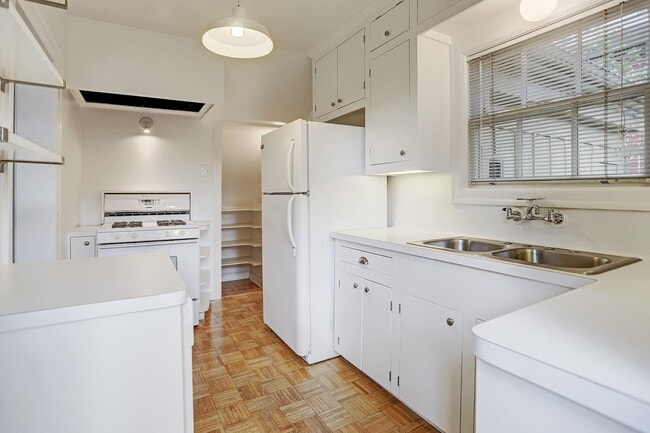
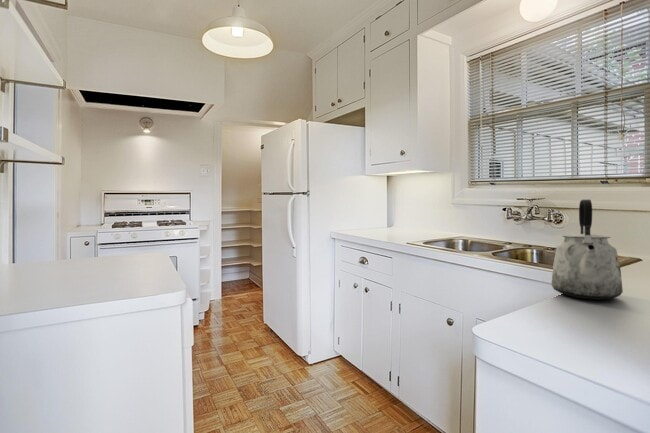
+ kettle (586, 248)
